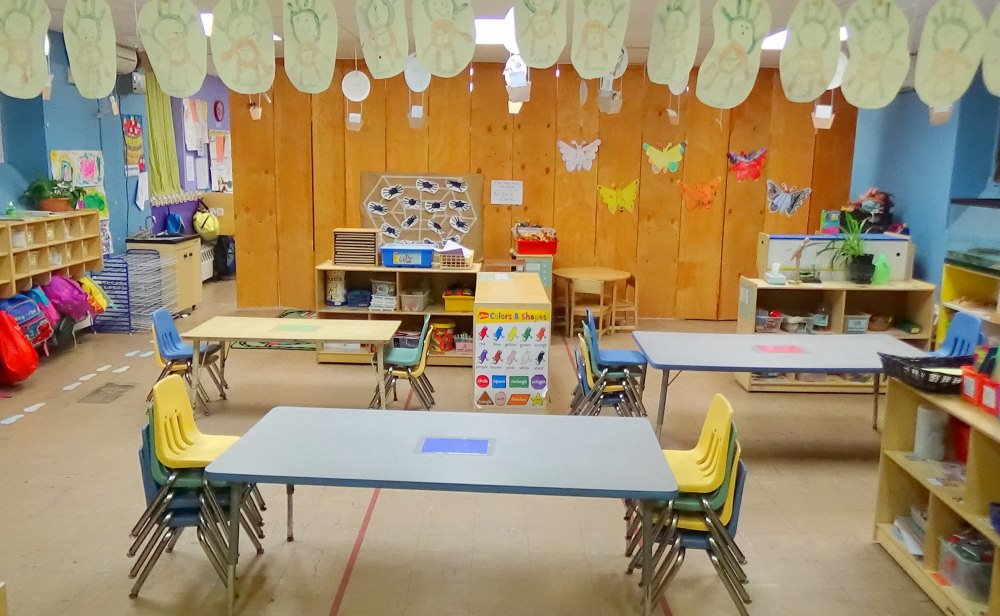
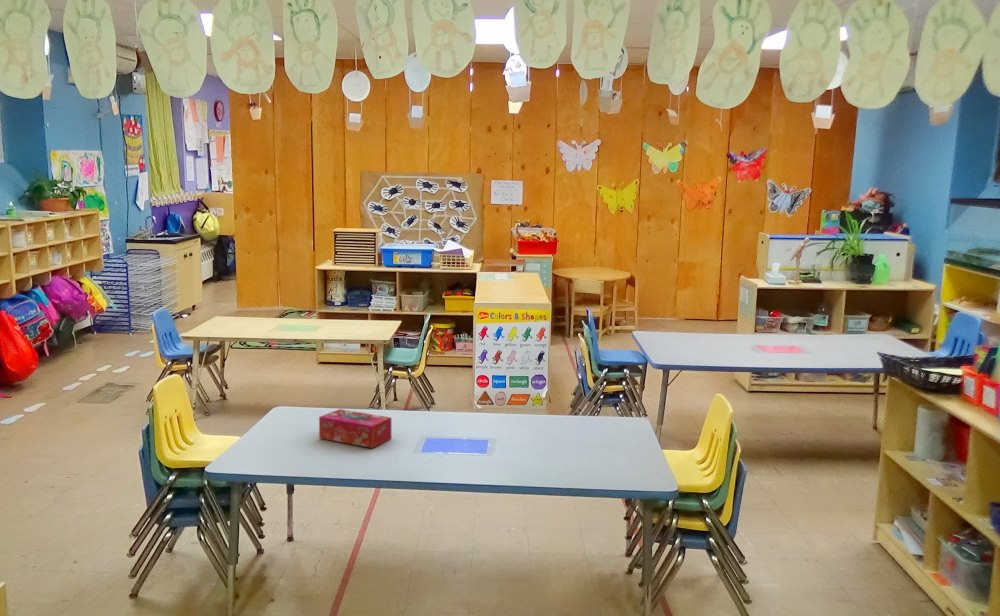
+ tissue box (355, 427)
